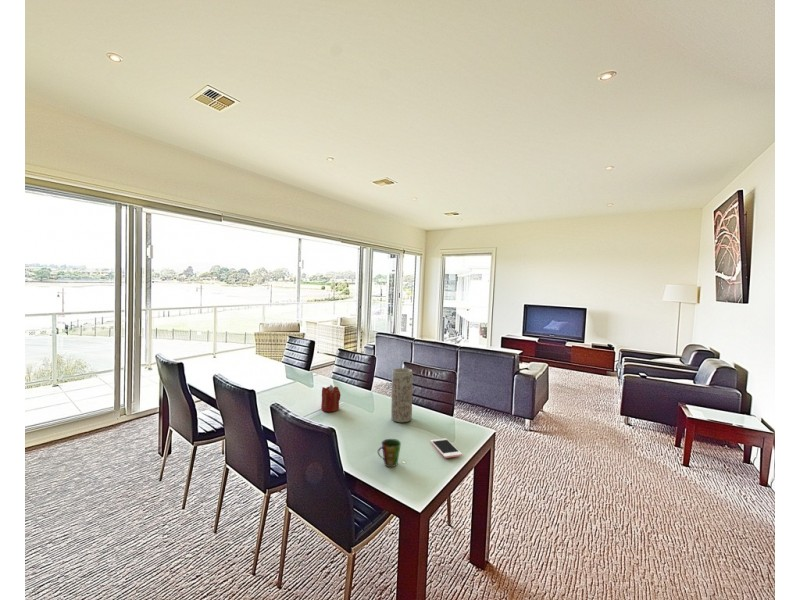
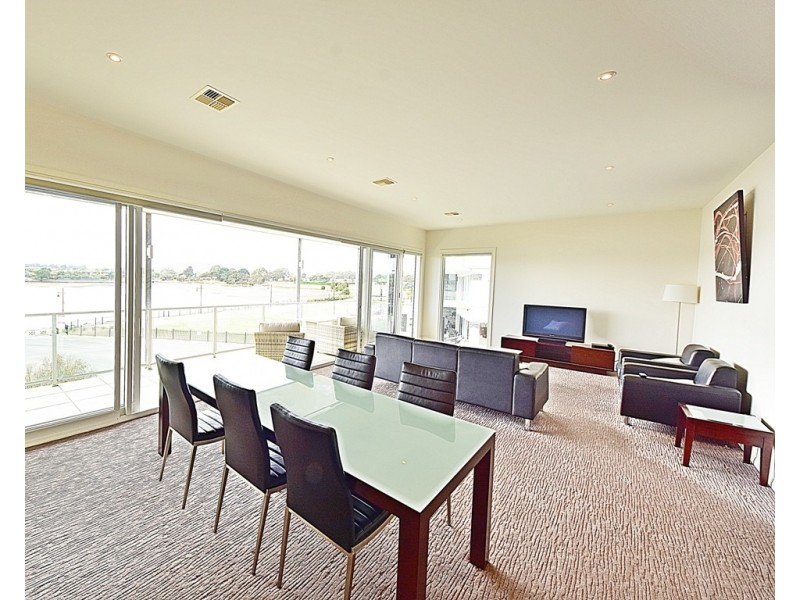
- cell phone (445, 447)
- vase (401, 394)
- candle (330, 396)
- cup (388, 454)
